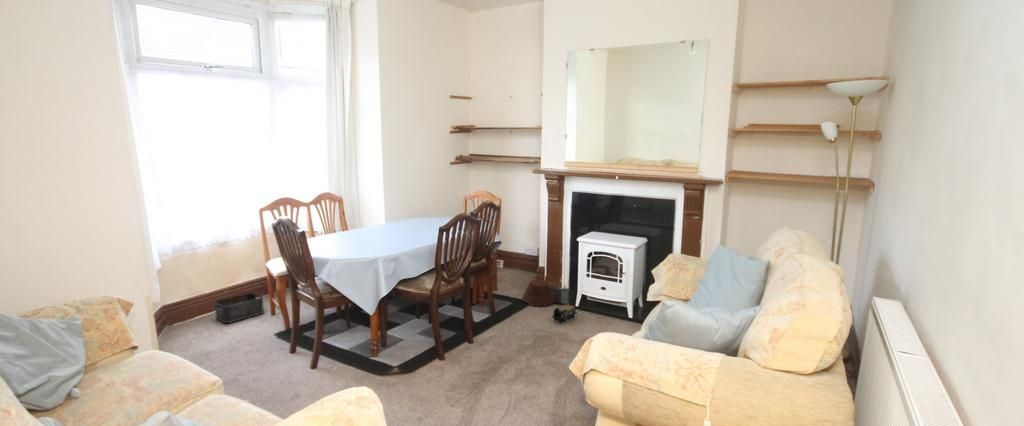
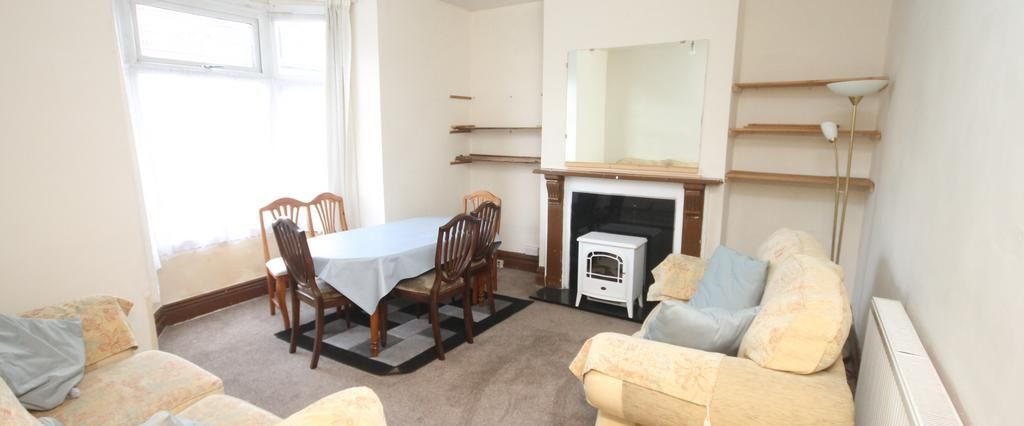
- toy train (564, 313)
- storage bin (239, 307)
- woven basket (538, 291)
